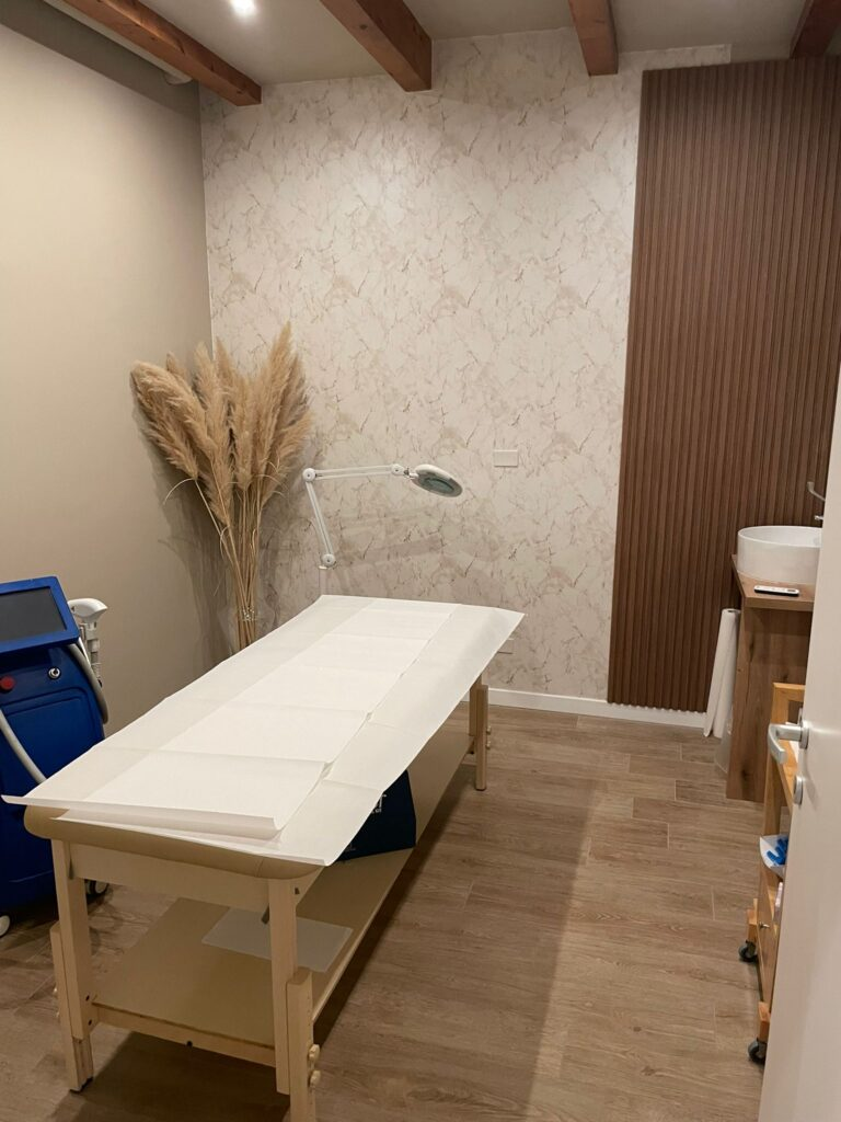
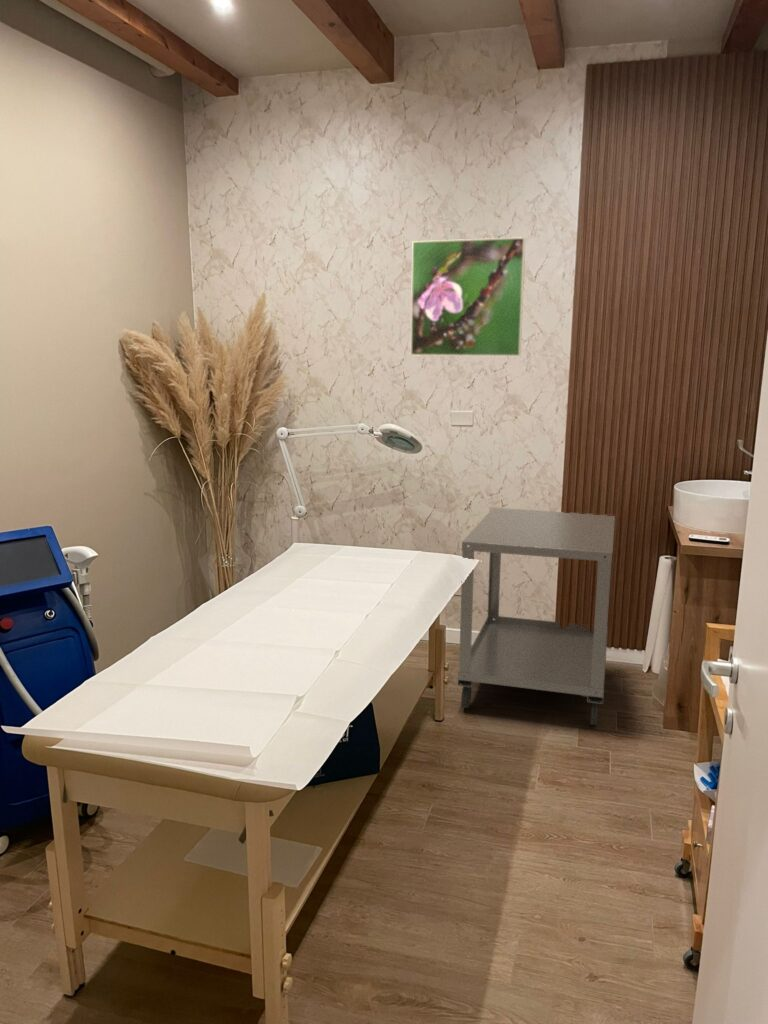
+ utility cart (540, 620)
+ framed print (466, 298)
